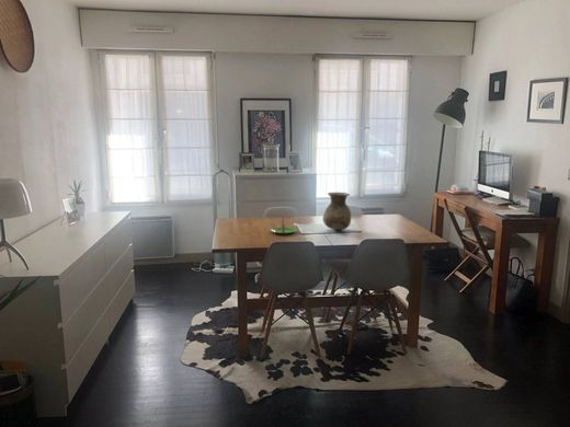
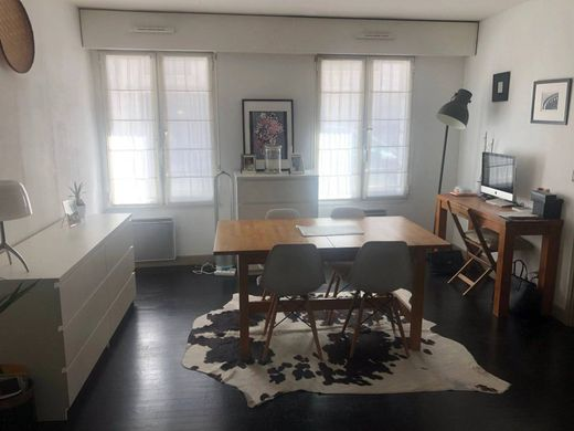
- candle (283, 223)
- vase (337, 211)
